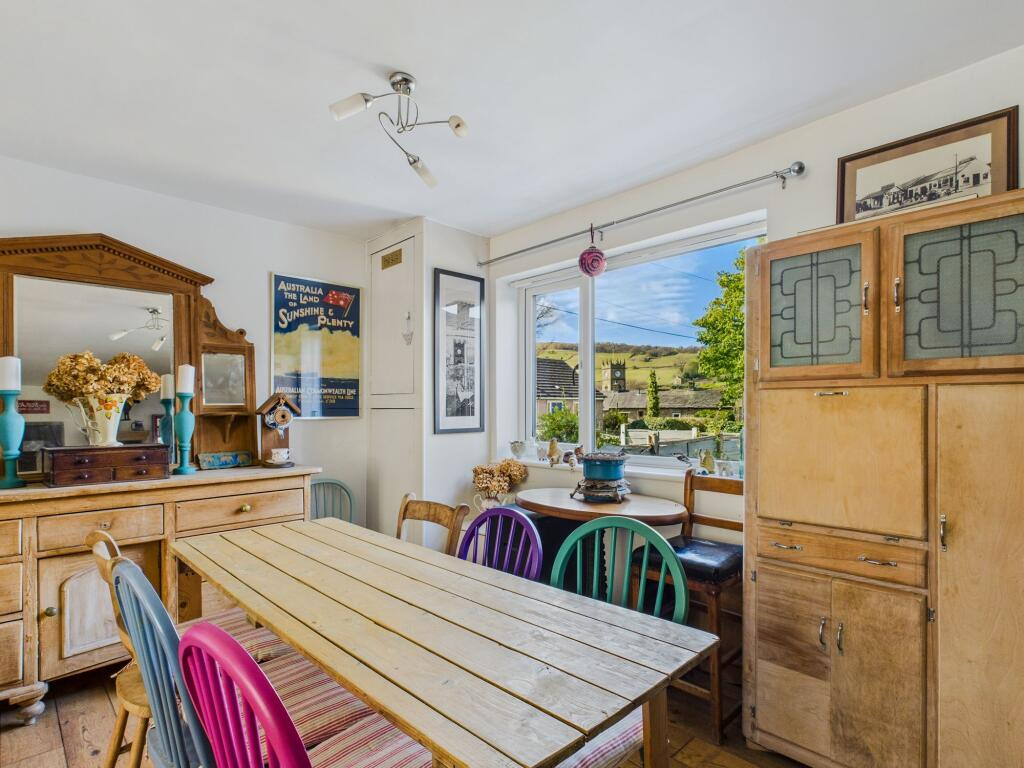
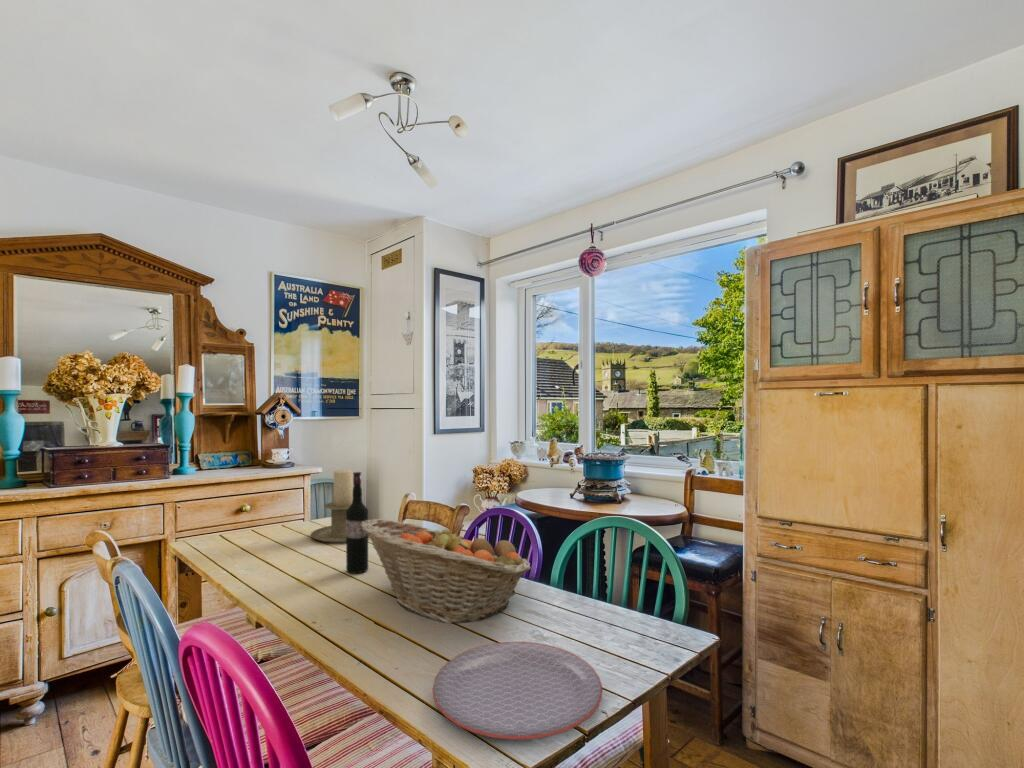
+ candle holder (343, 503)
+ plate (517, 688)
+ fruit basket (444, 558)
+ wine bottle (357, 521)
